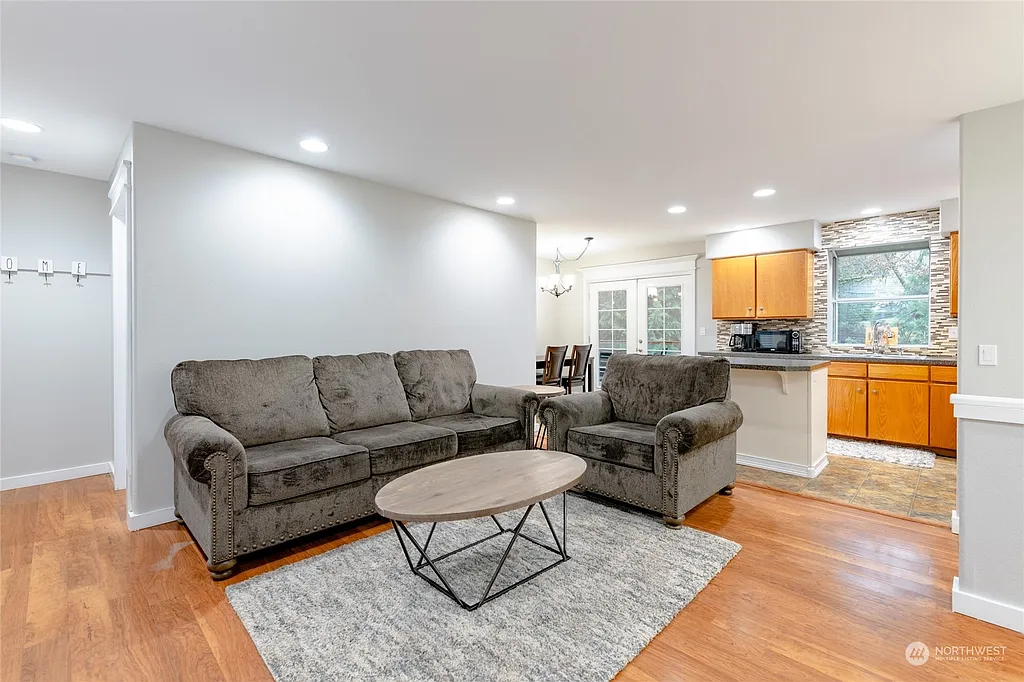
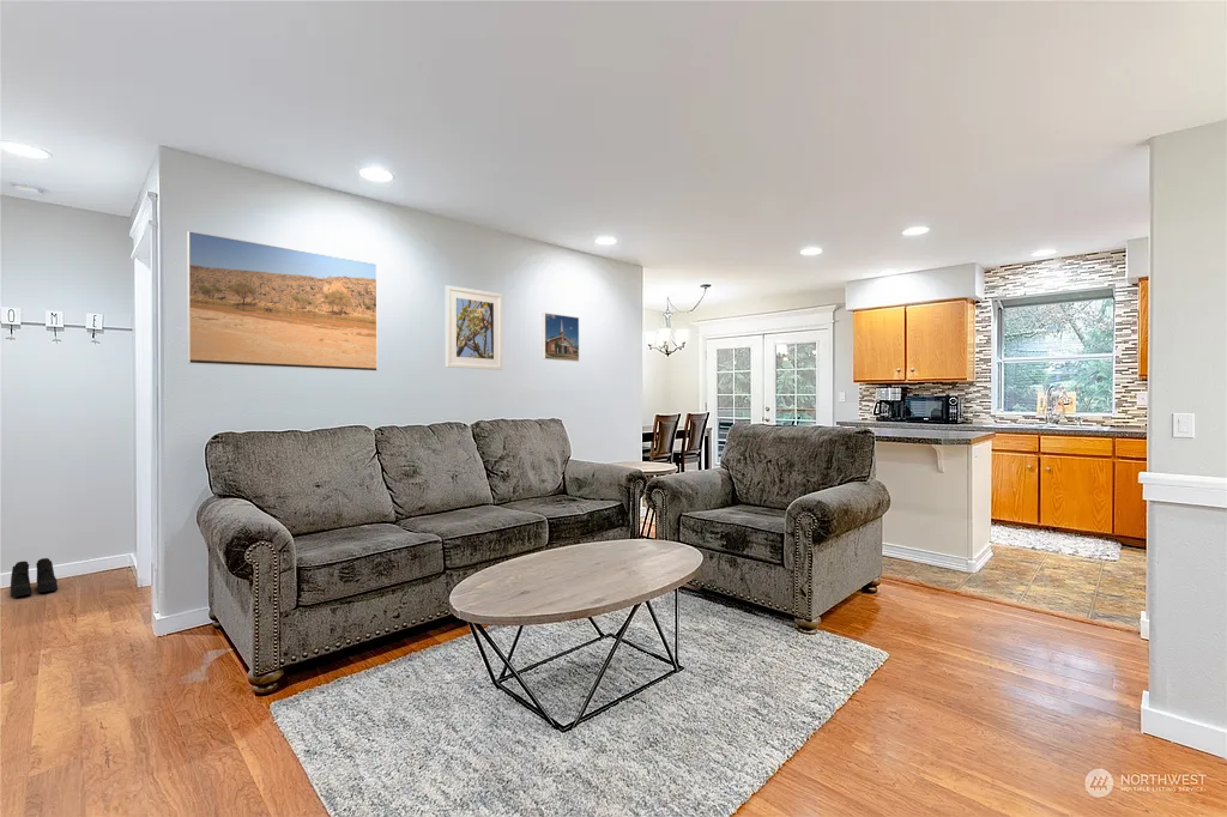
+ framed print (475, 328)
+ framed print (561, 338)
+ boots (37, 575)
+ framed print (291, 308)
